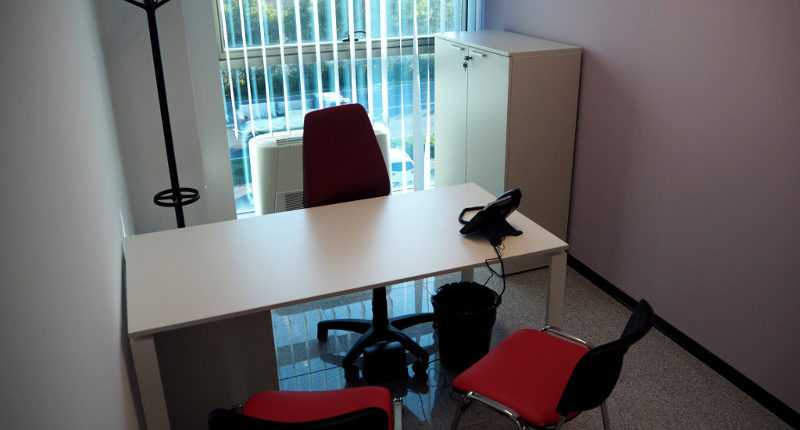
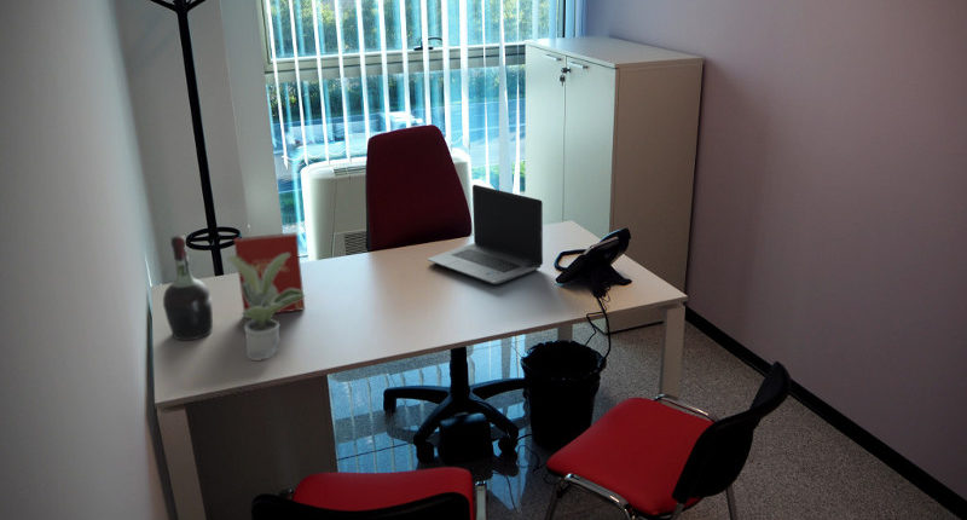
+ potted plant (270, 302)
+ laptop computer (482, 232)
+ cognac bottle (185, 285)
+ book (273, 277)
